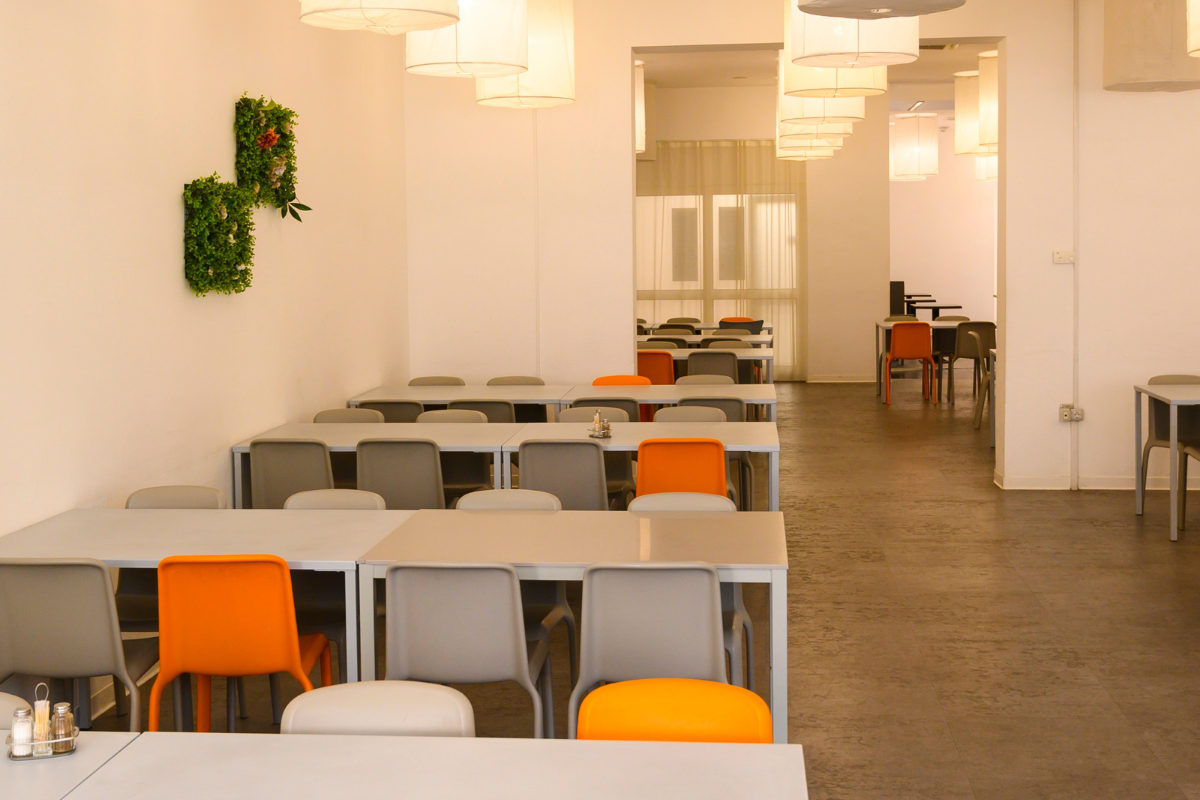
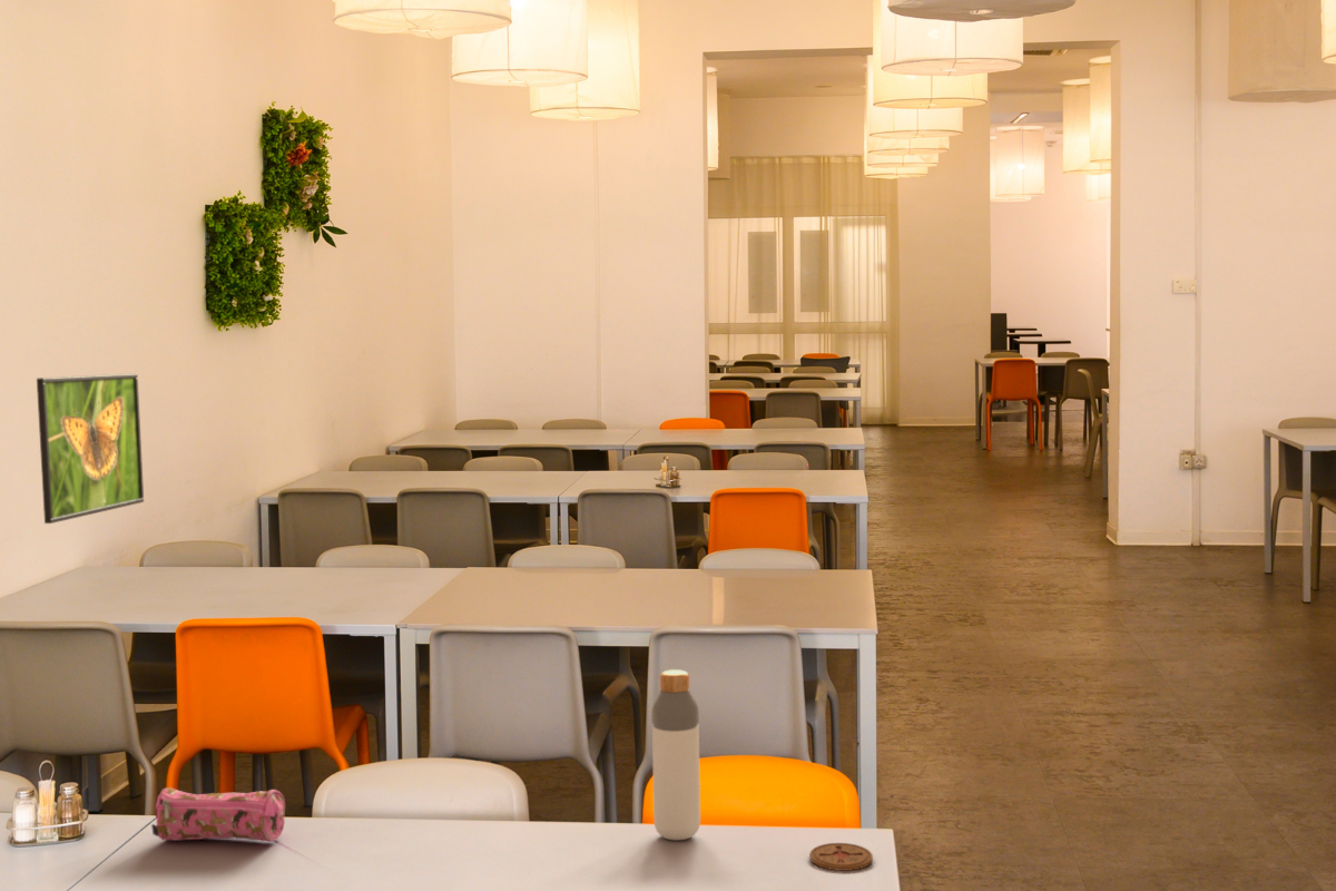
+ coaster (841, 855)
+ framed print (94, 443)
+ bottle (676, 754)
+ pencil case (220, 814)
